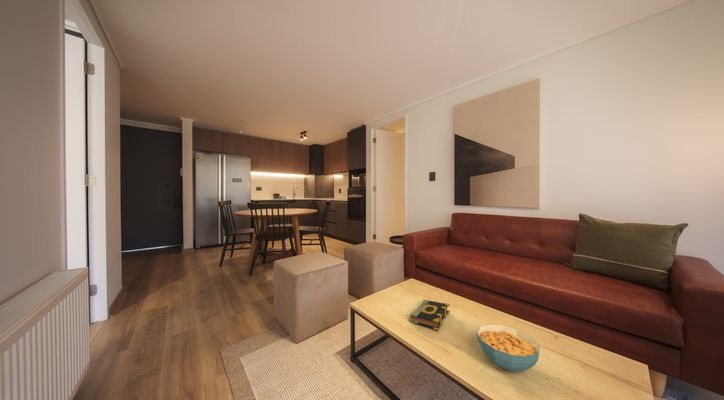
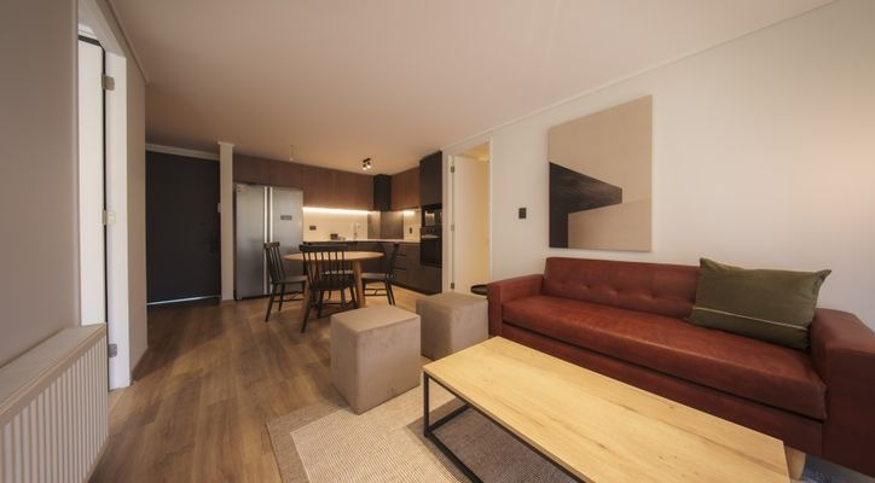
- book (431, 311)
- cereal bowl (506, 351)
